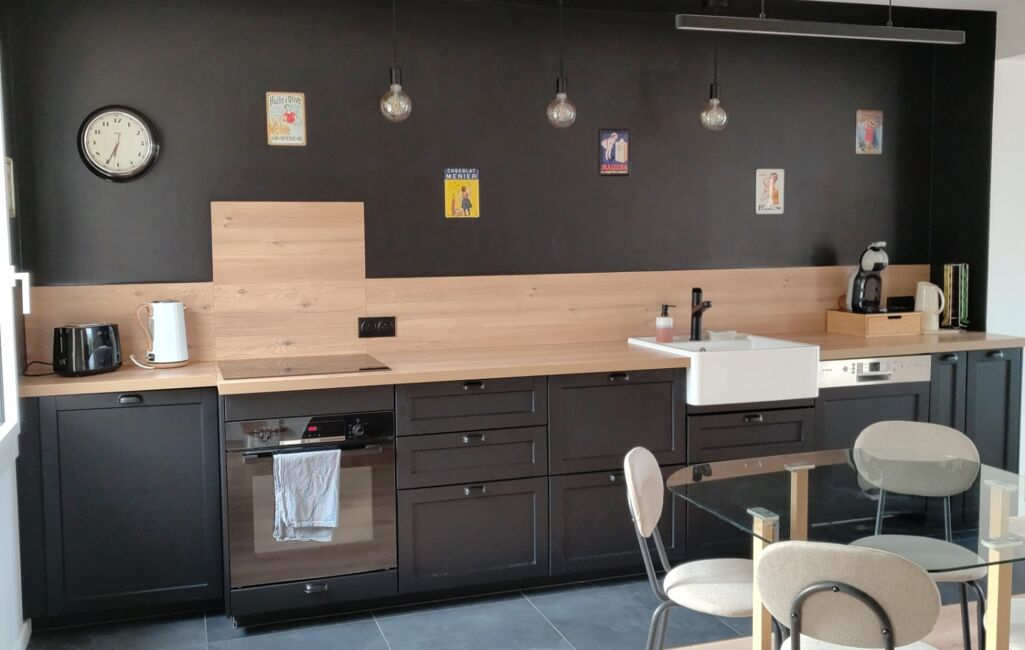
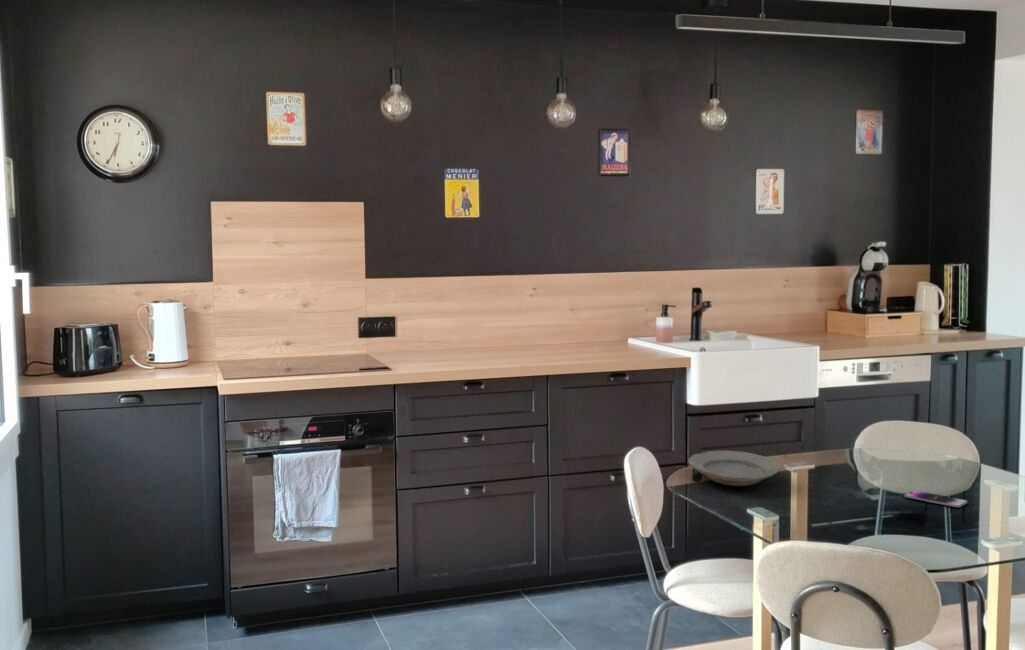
+ plate (733, 471)
+ smartphone (935, 498)
